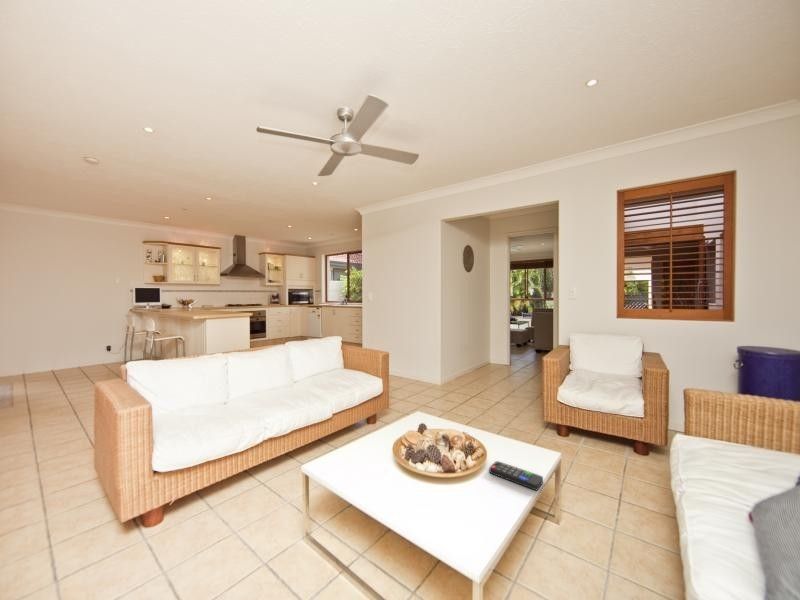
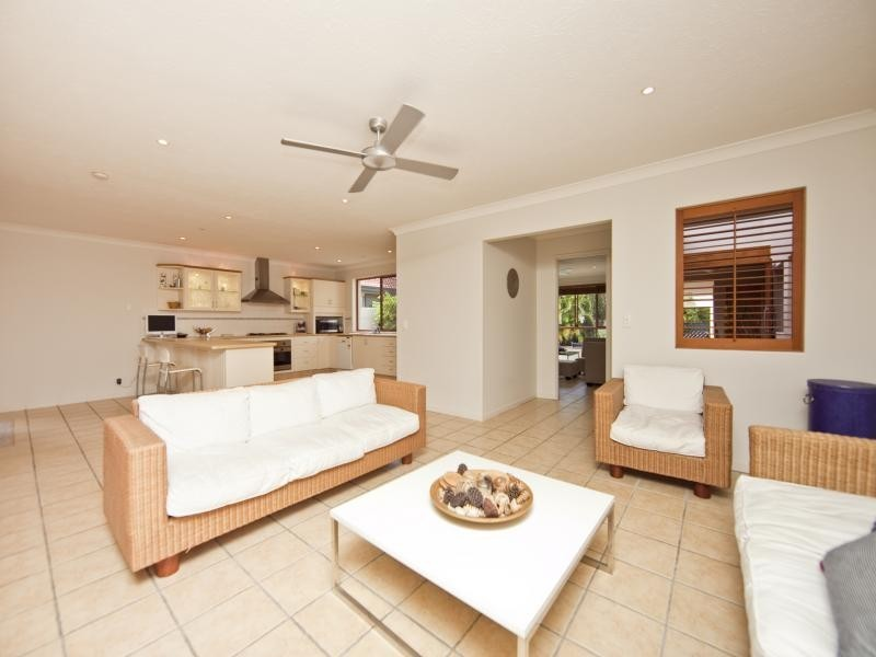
- remote control (515, 474)
